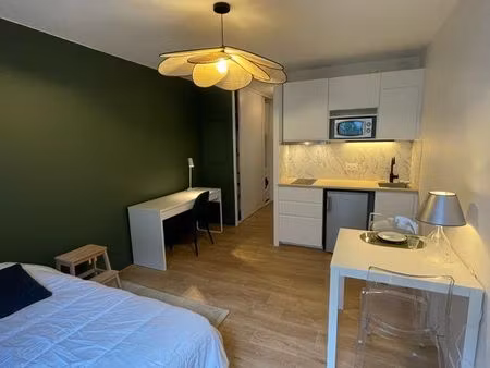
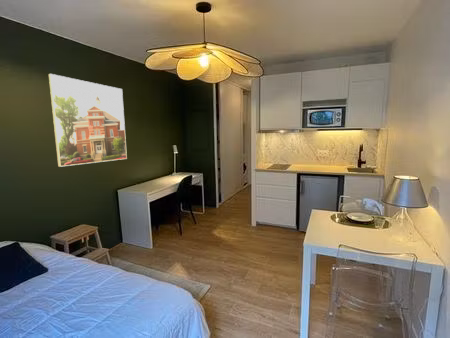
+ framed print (94, 123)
